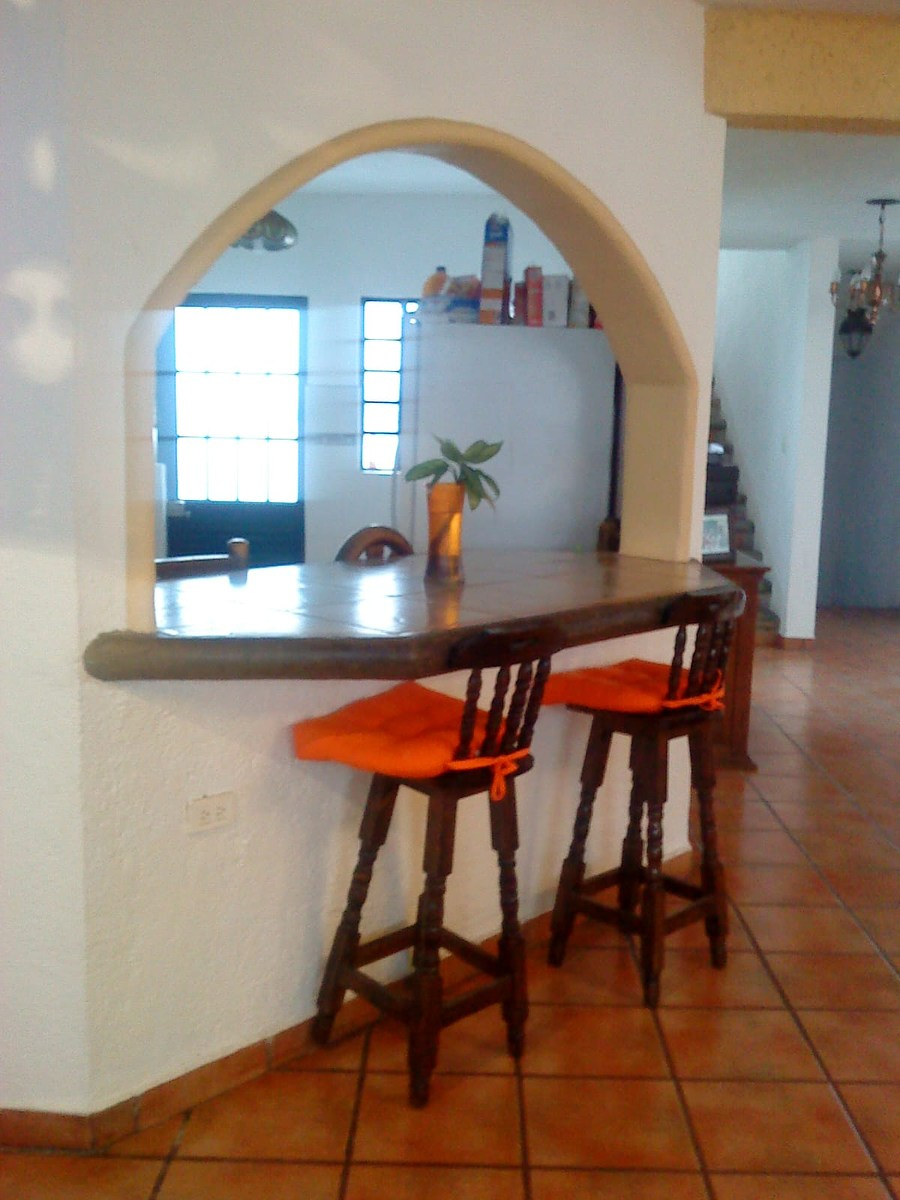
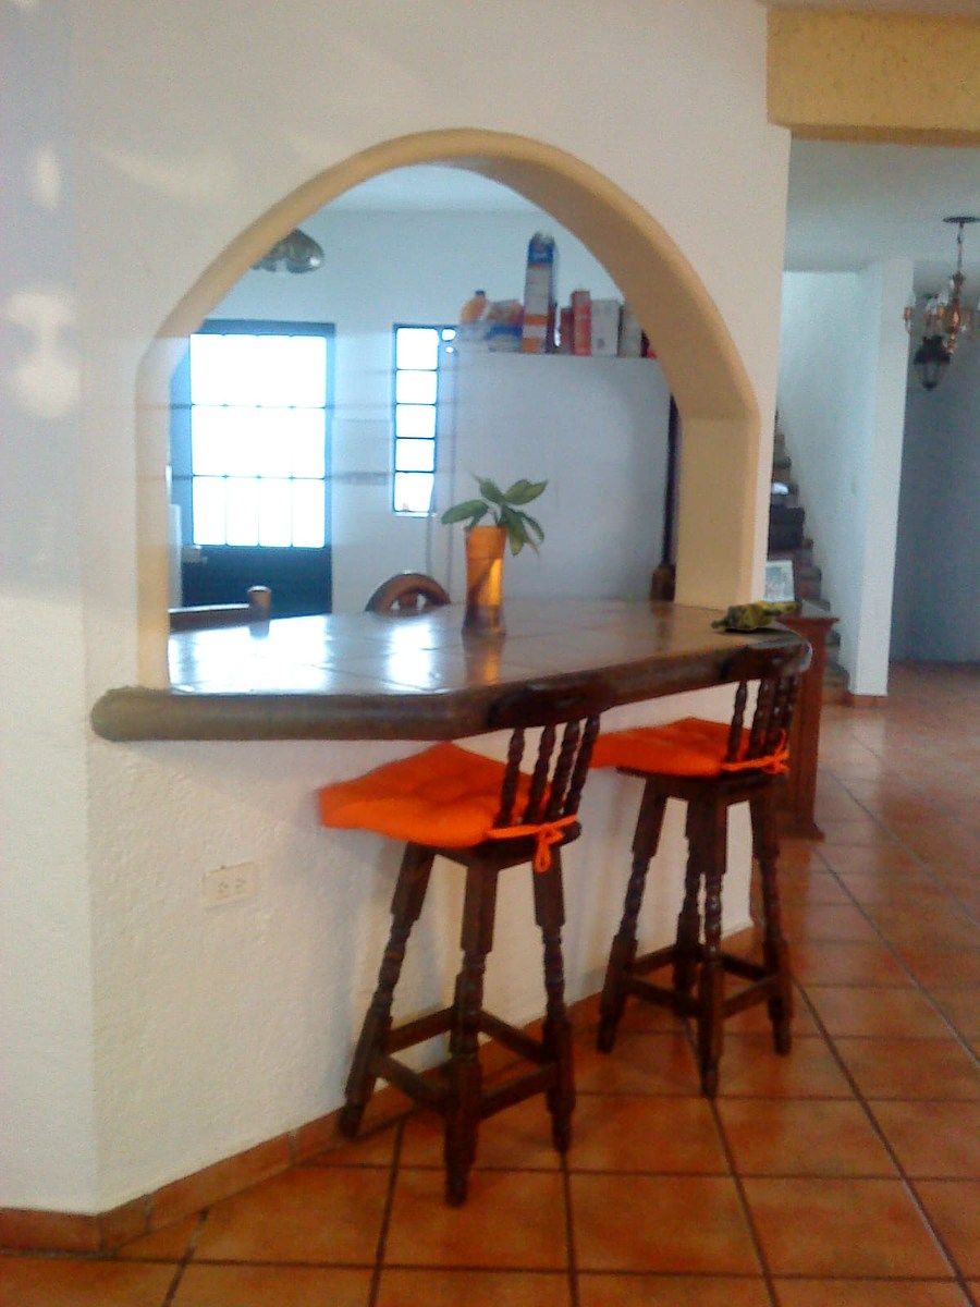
+ banana bunch (757, 615)
